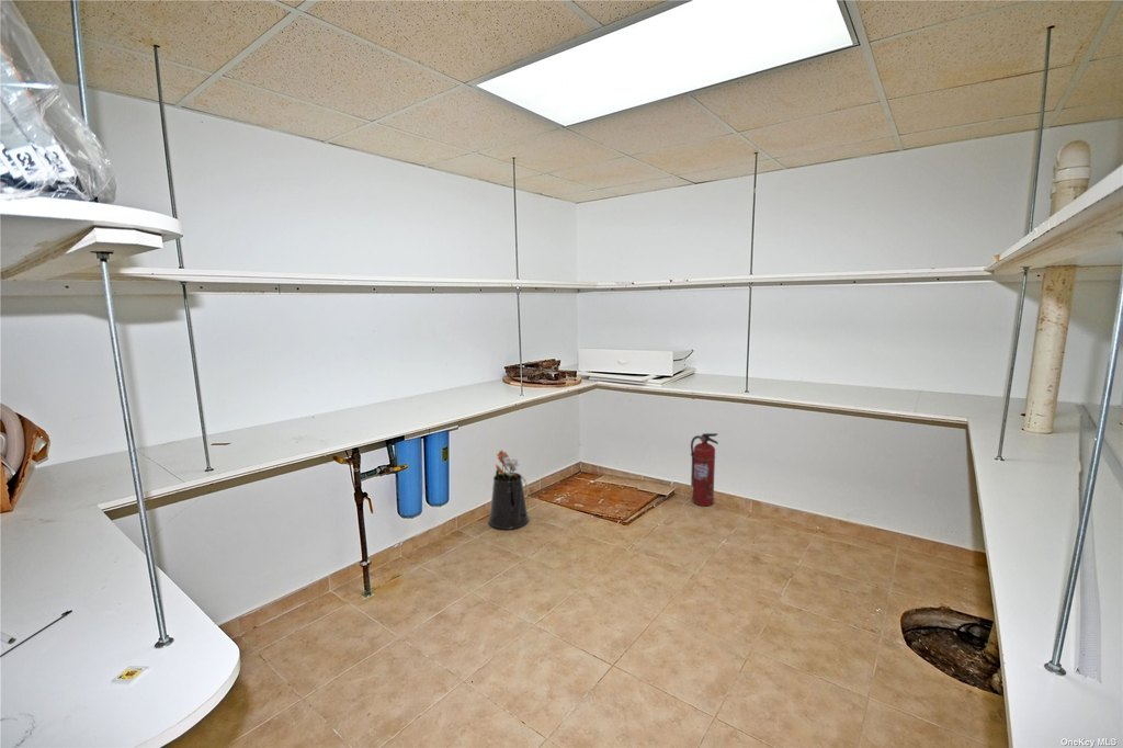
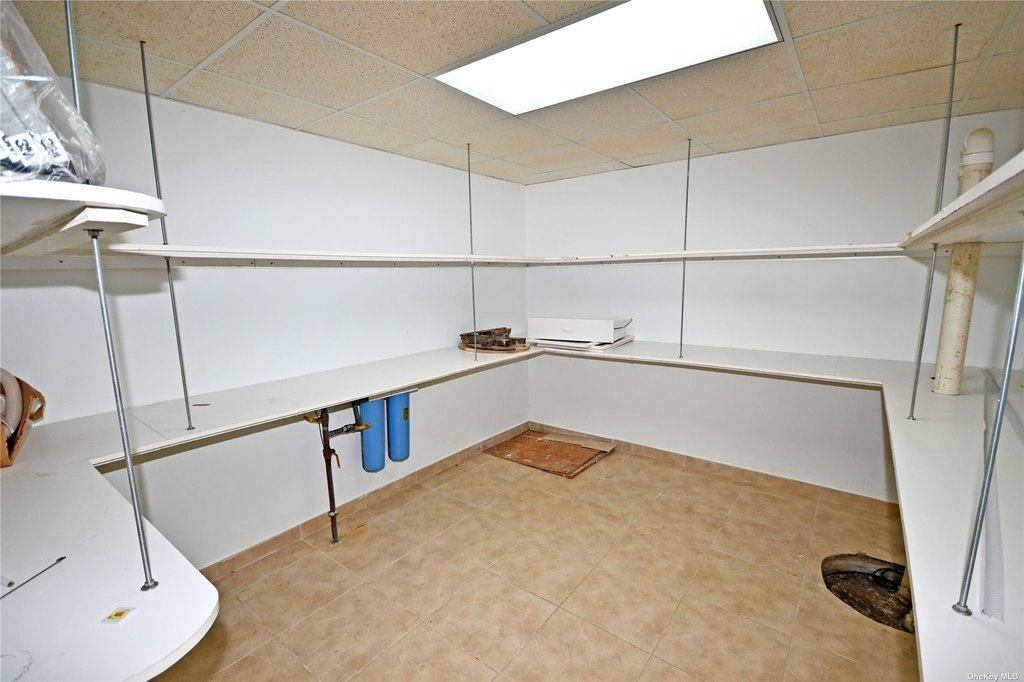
- fire extinguisher (703, 467)
- watering can (509, 488)
